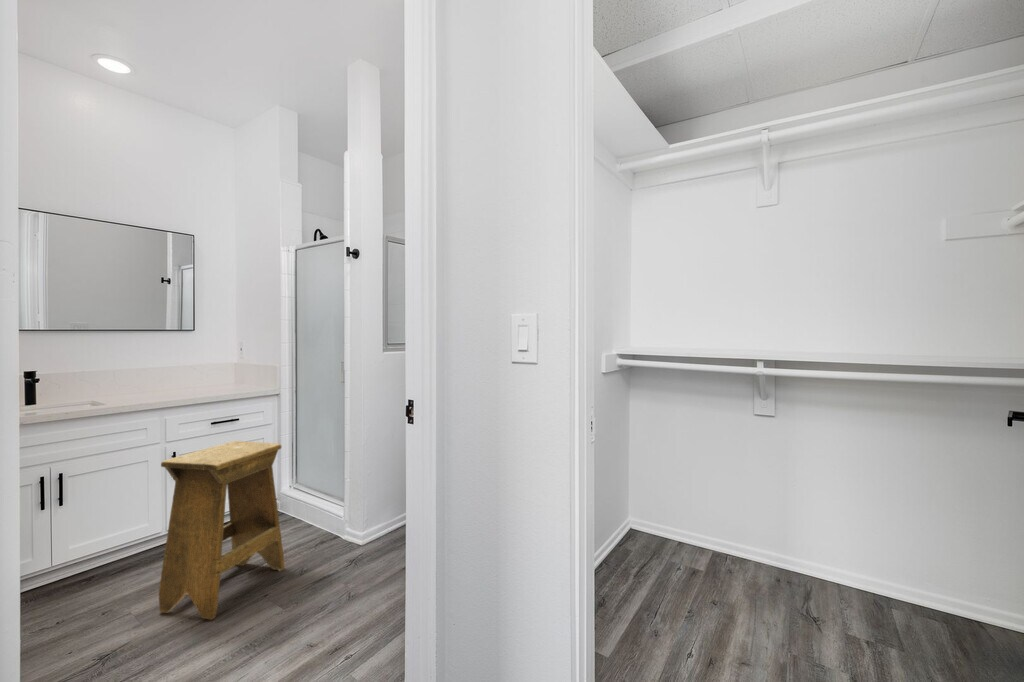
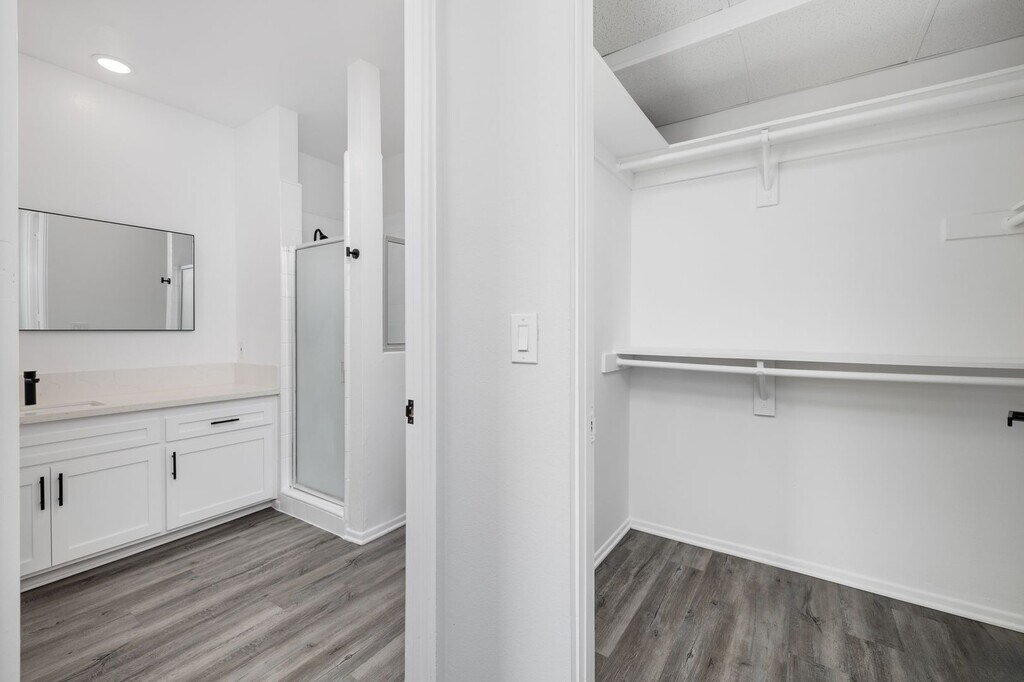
- stool (223, 520)
